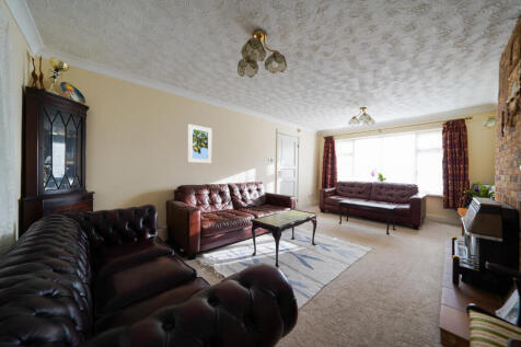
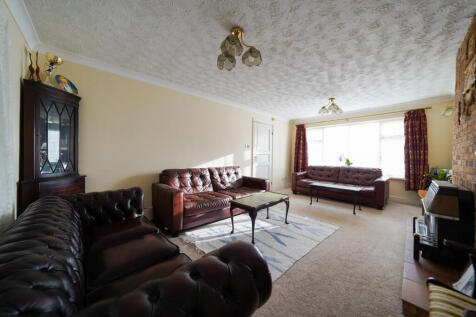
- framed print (200, 144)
